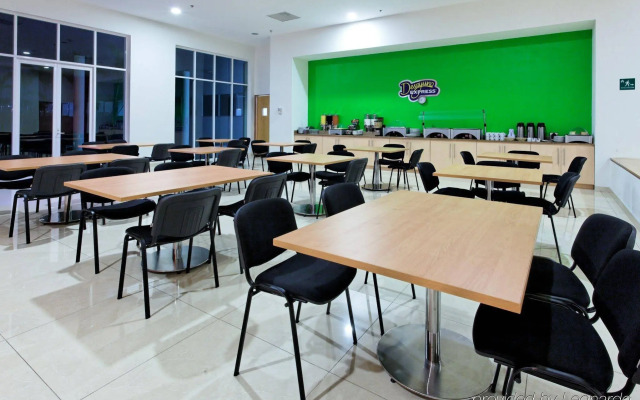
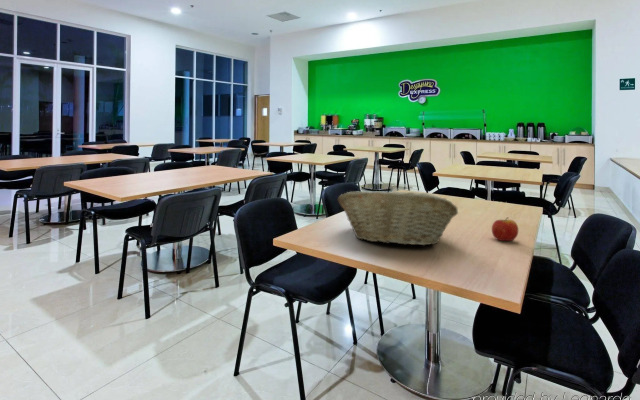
+ apple (504, 228)
+ fruit basket (394, 215)
